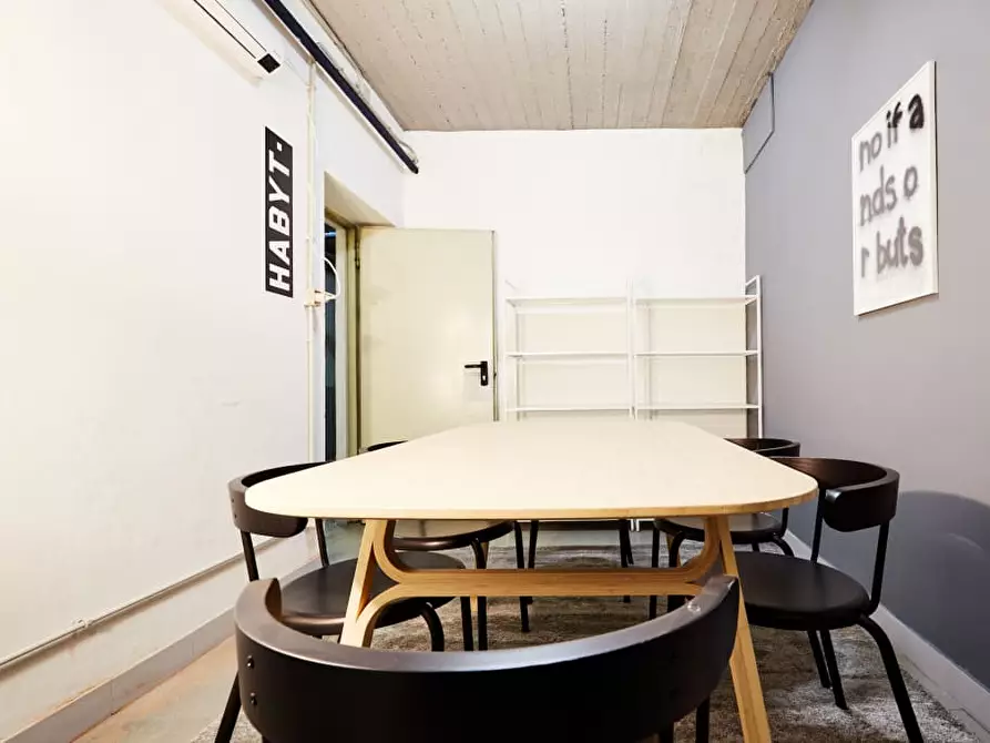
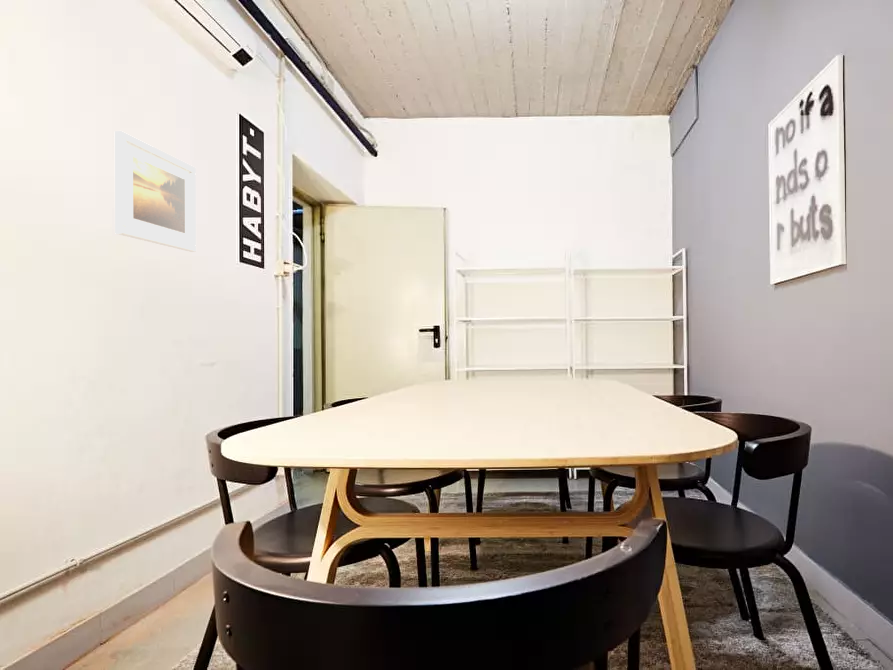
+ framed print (159, 197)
